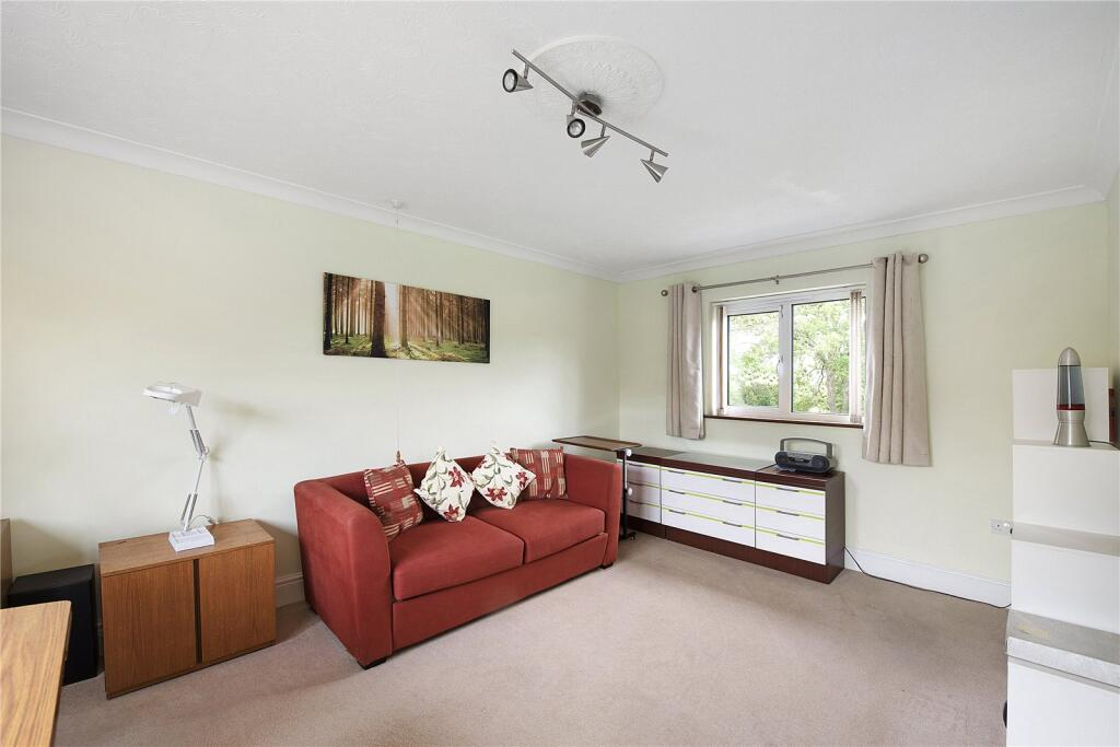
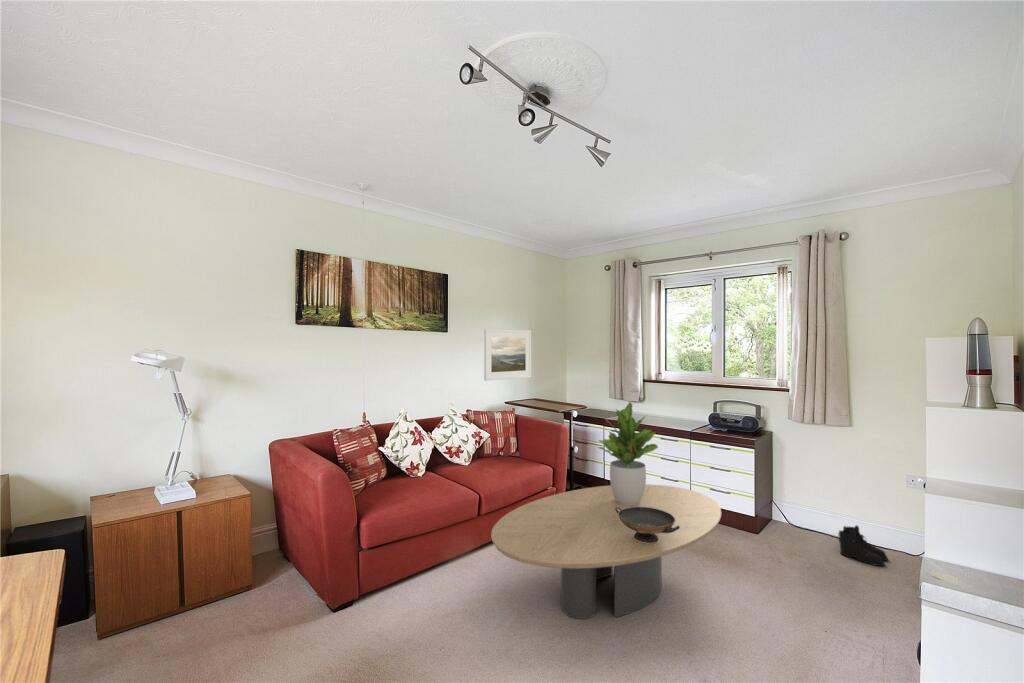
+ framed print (508, 354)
+ coffee table (613, 554)
+ decorative bowl (645, 526)
+ boots (862, 543)
+ potted plant (627, 452)
